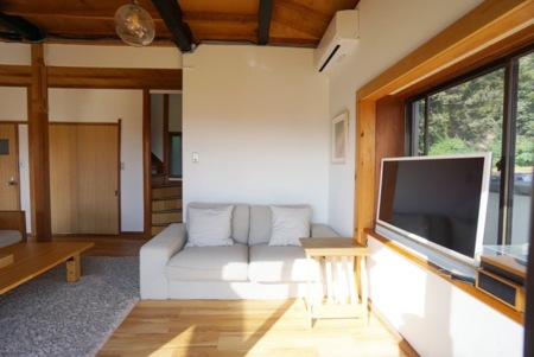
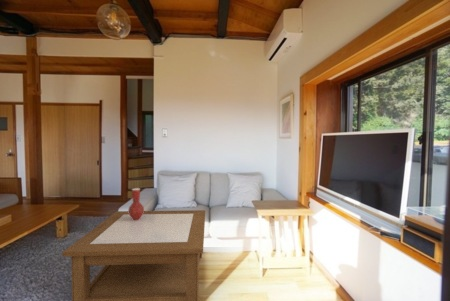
+ vase (136, 204)
+ coffee table (150, 253)
